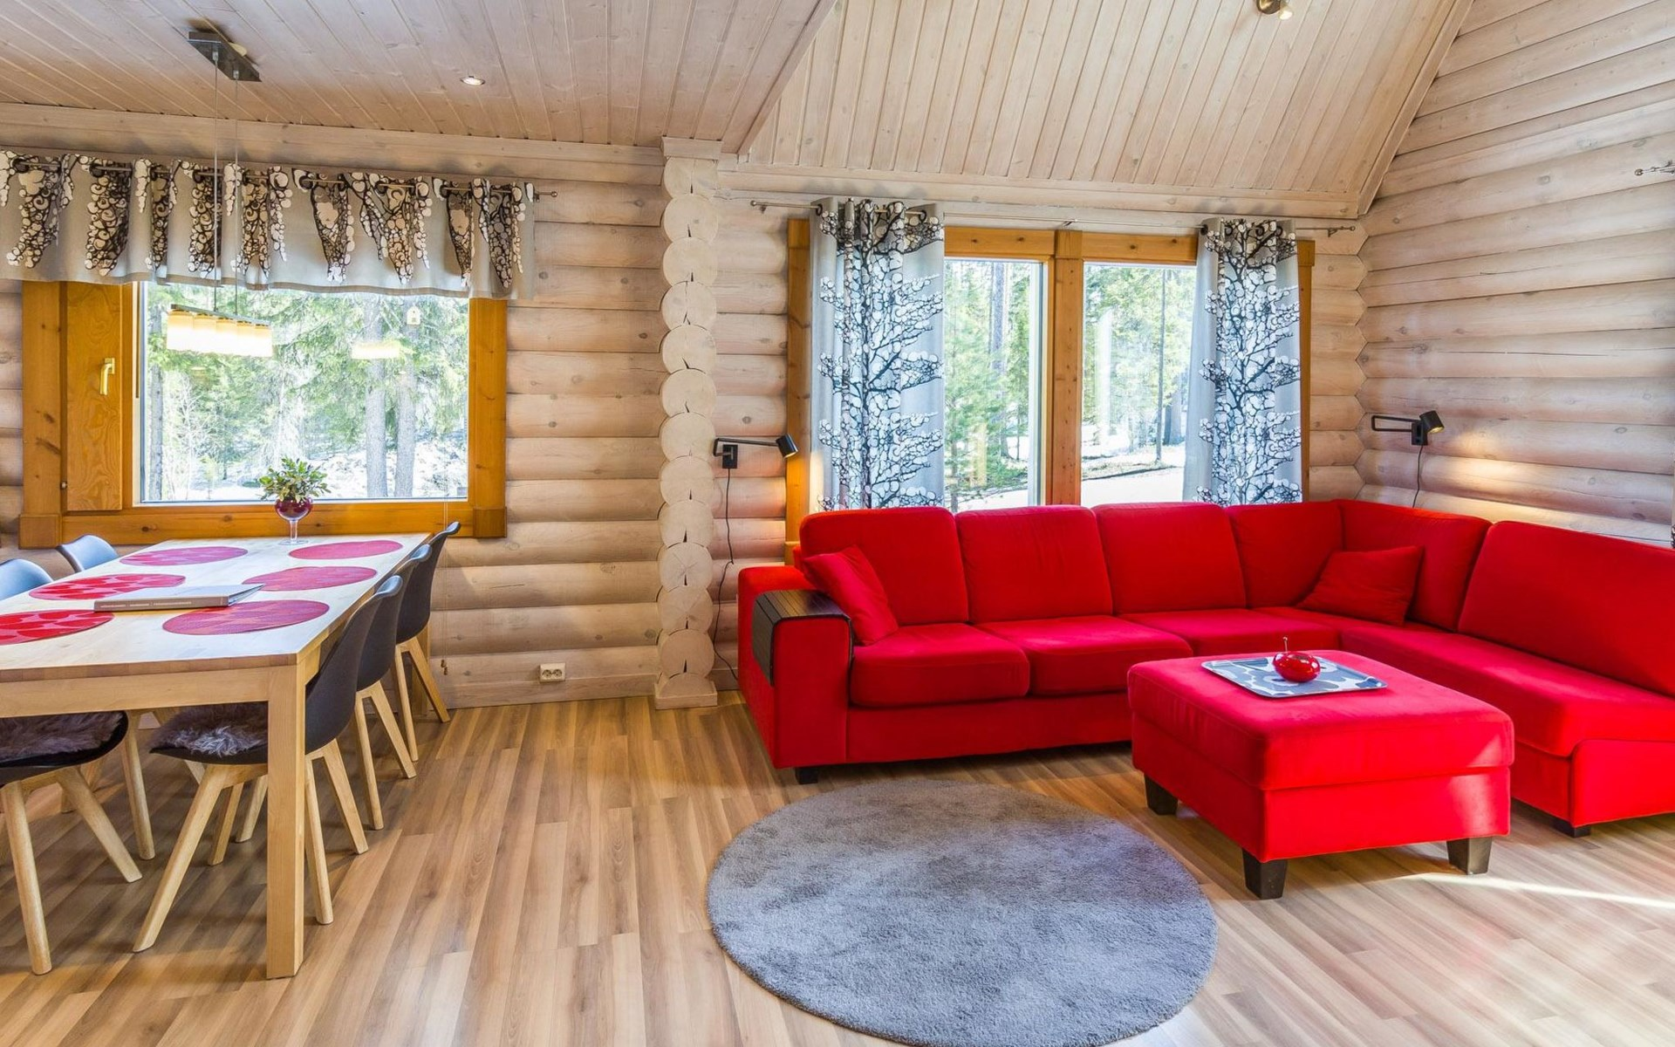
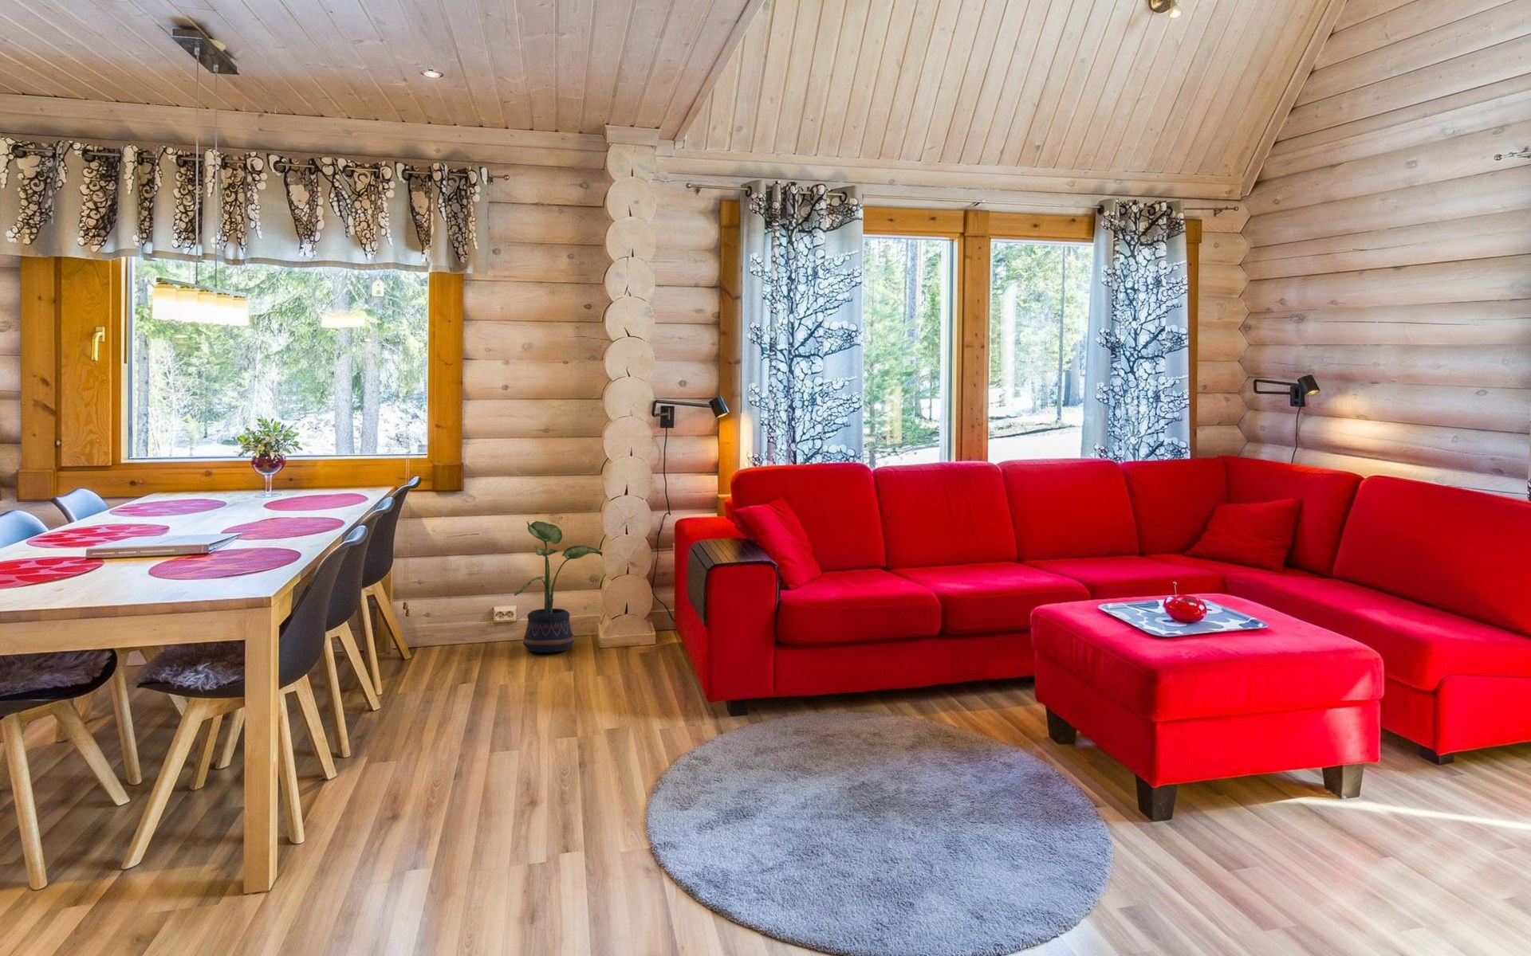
+ potted plant (554, 584)
